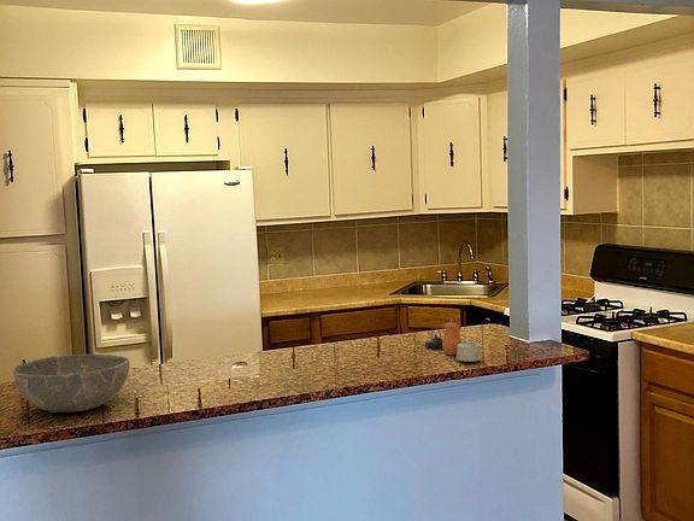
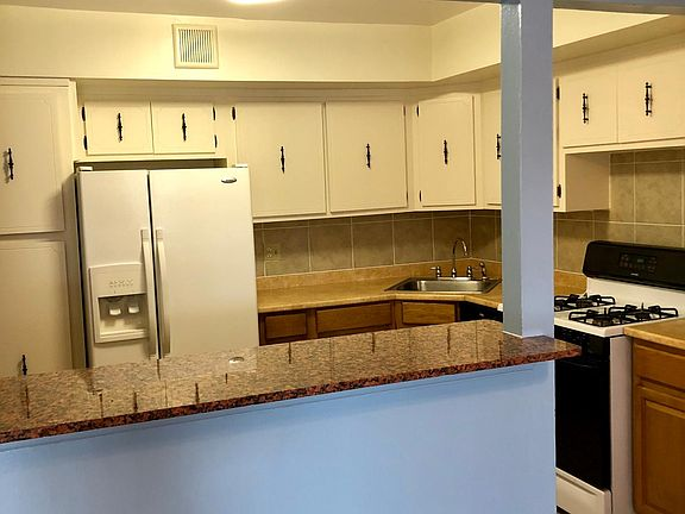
- teapot (453, 335)
- bowl (73, 385)
